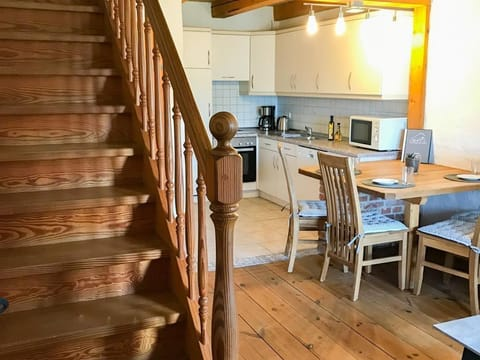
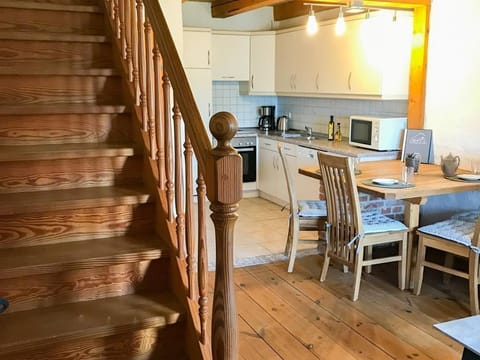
+ teapot (449, 163)
